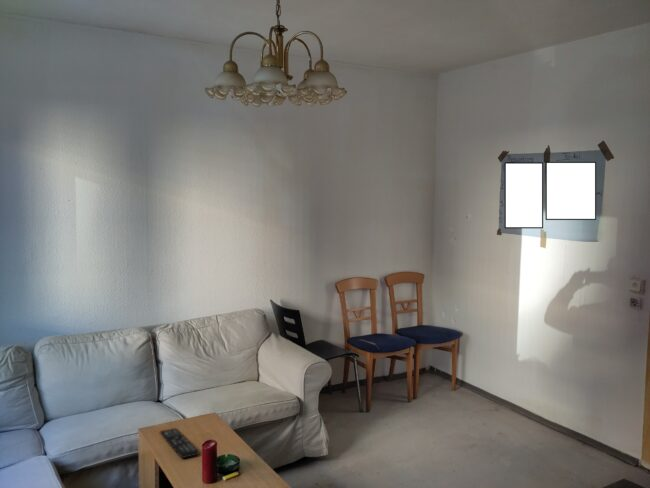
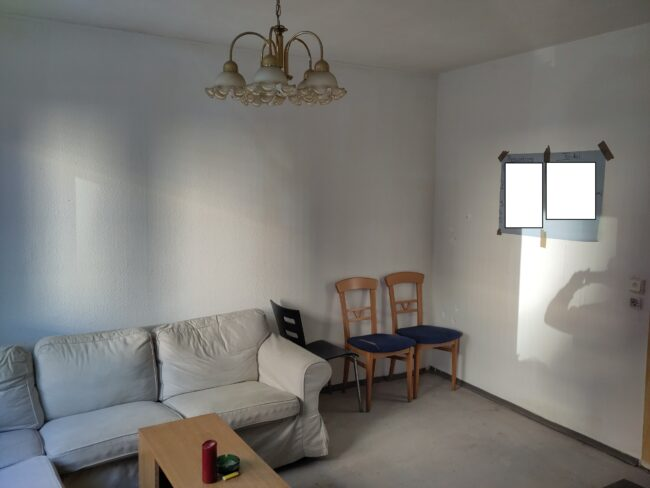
- remote control (178, 441)
